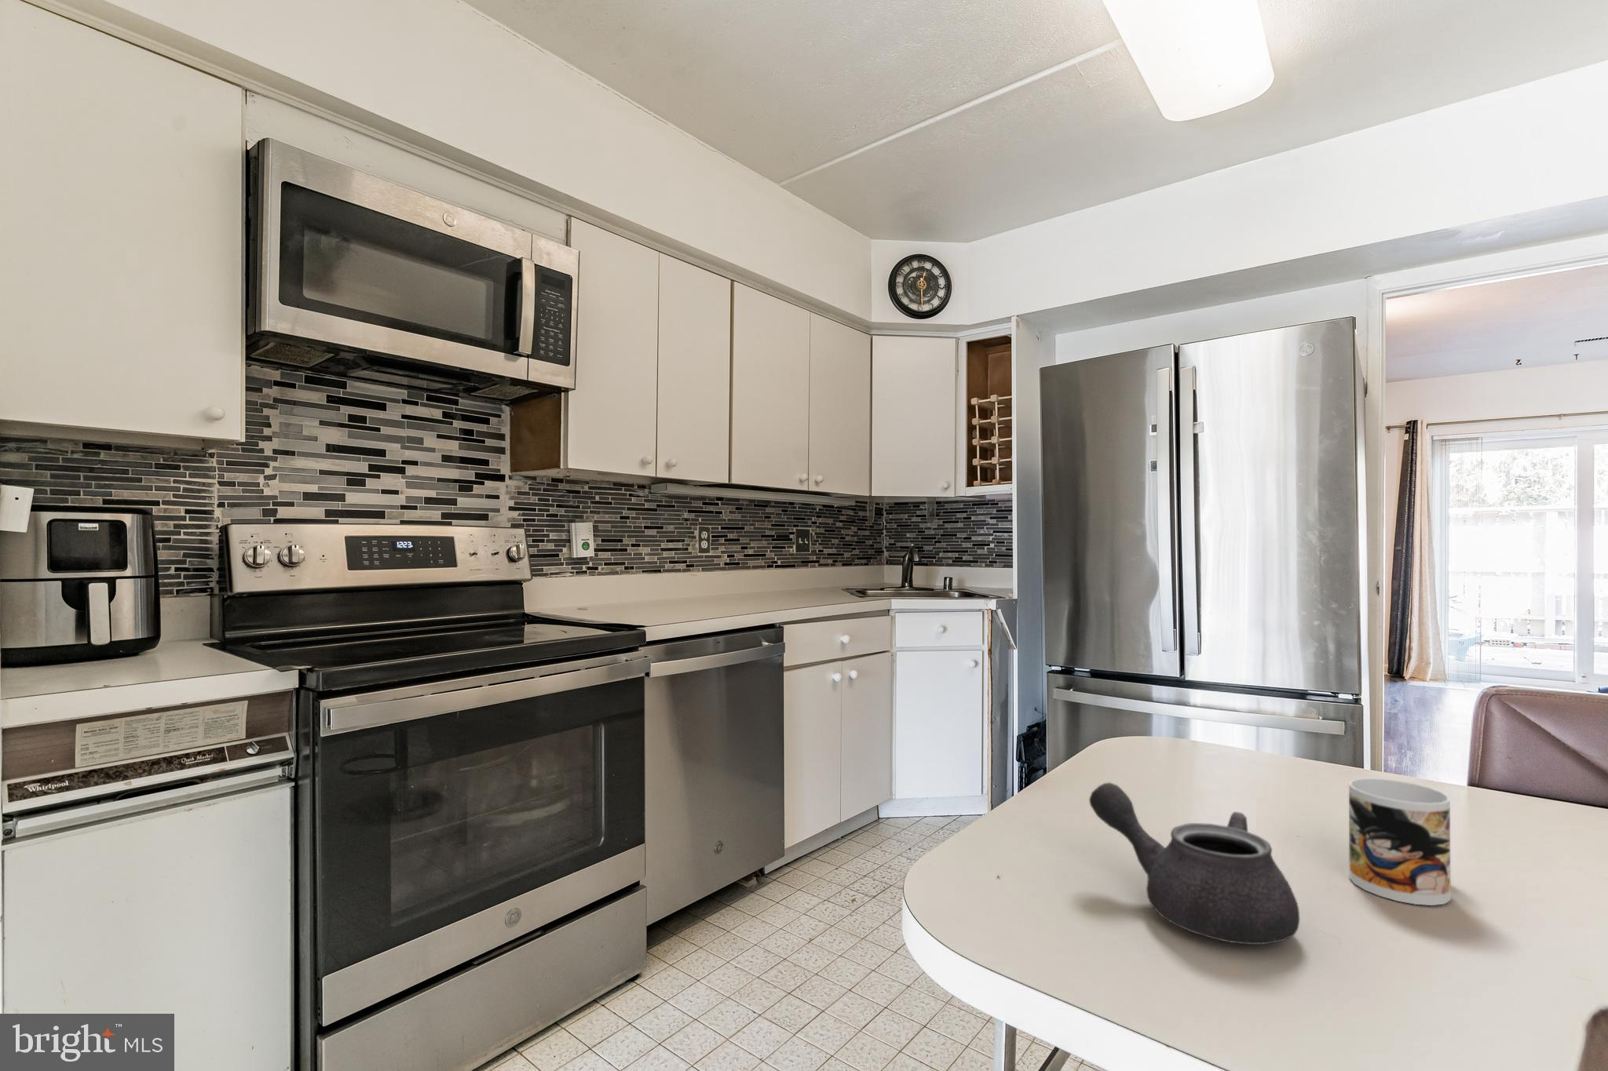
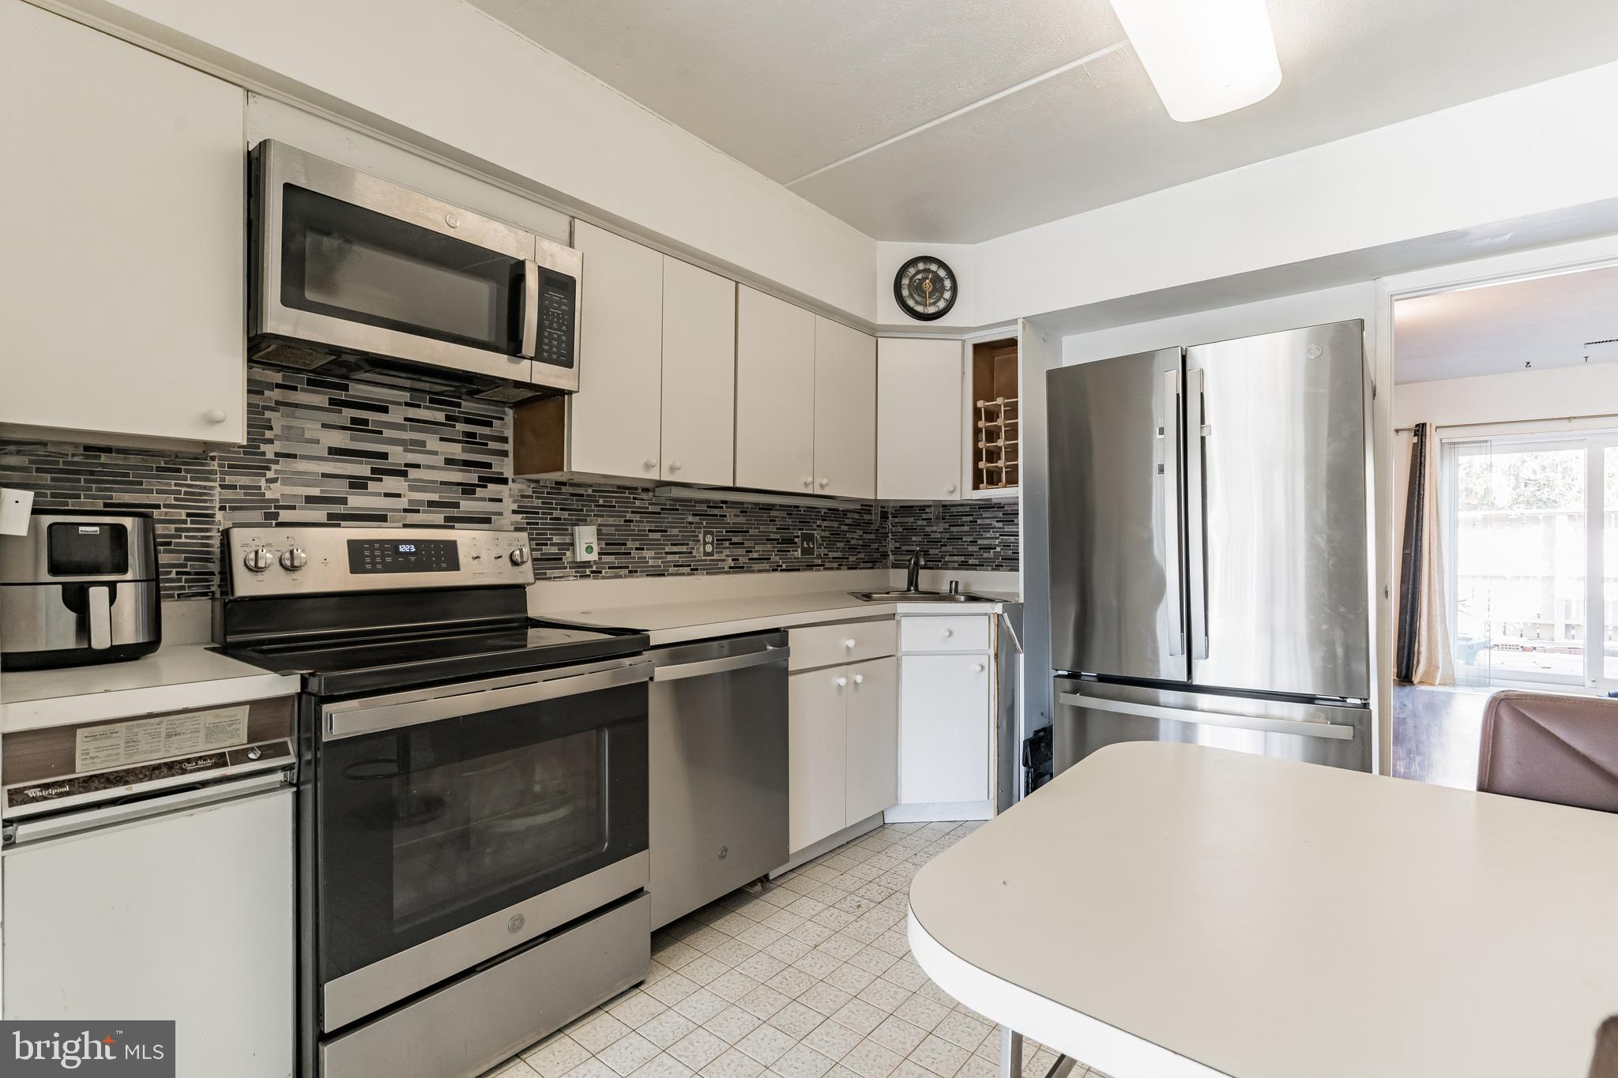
- teapot (1186, 852)
- mug (1406, 834)
